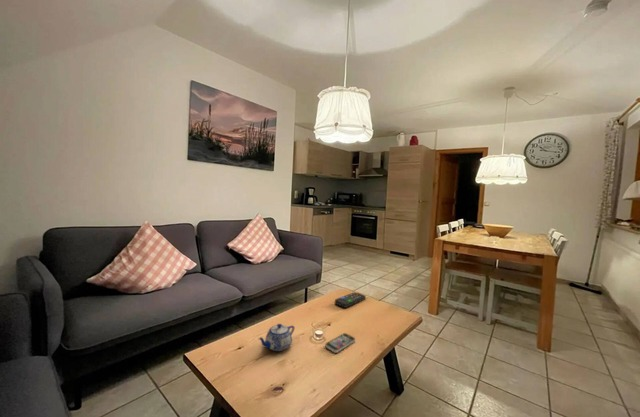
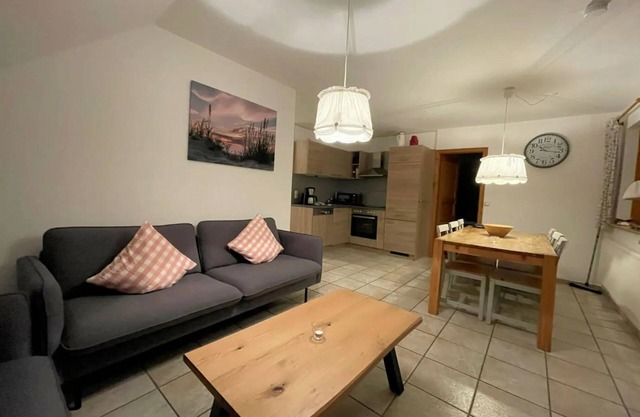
- remote control (350, 299)
- smartphone (340, 342)
- teapot (277, 336)
